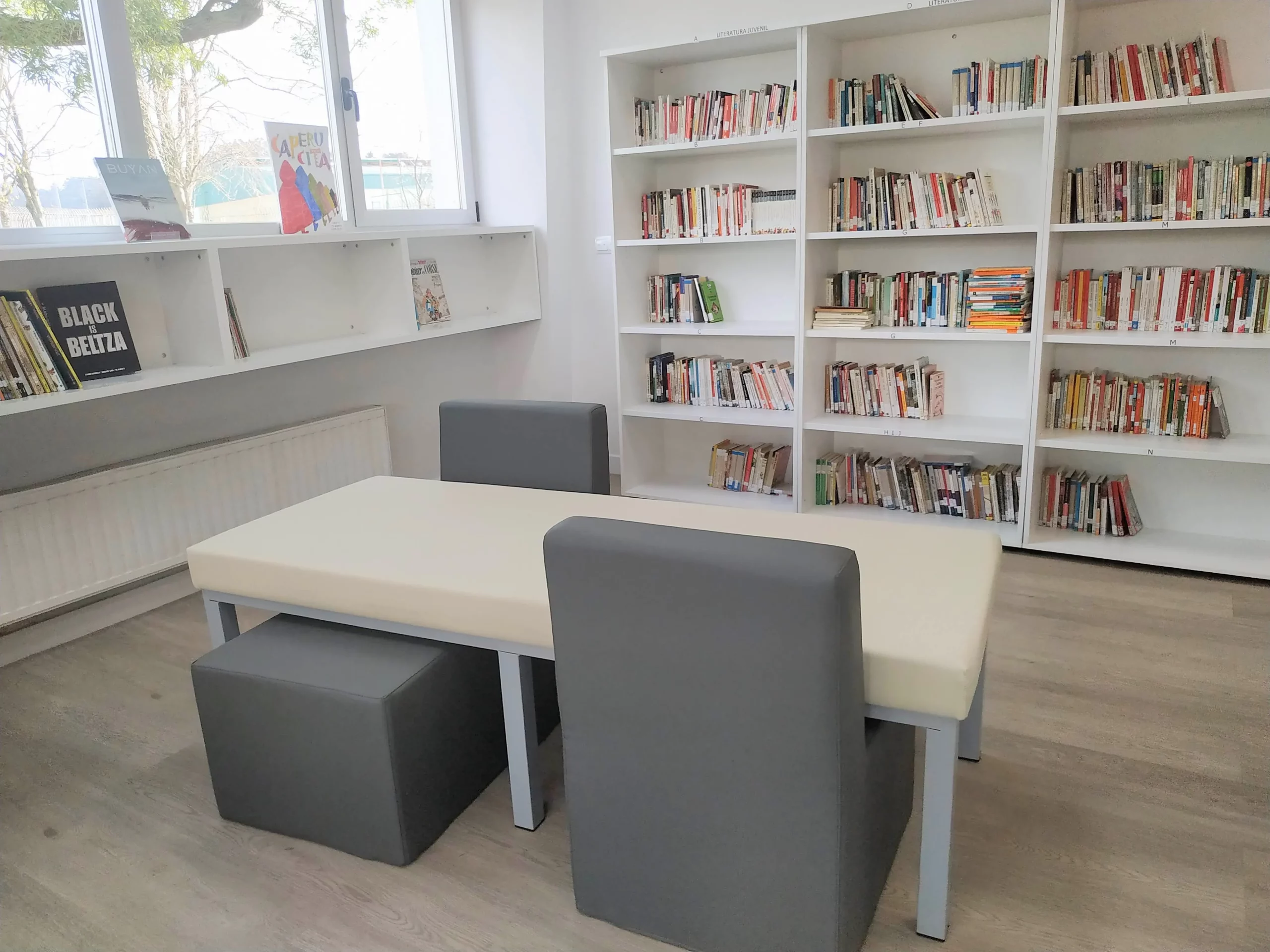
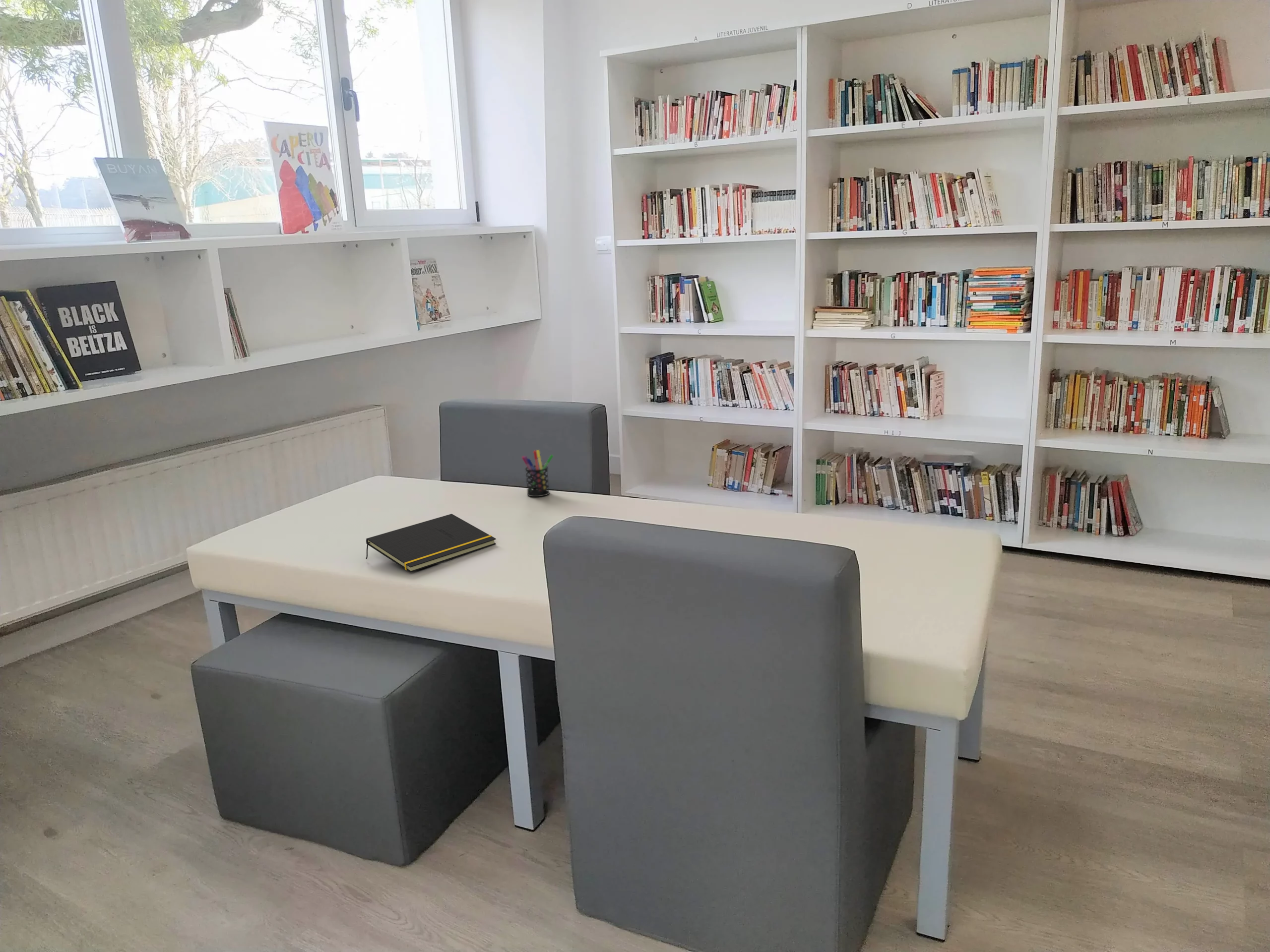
+ pen holder (539, 471)
+ notepad (432, 541)
